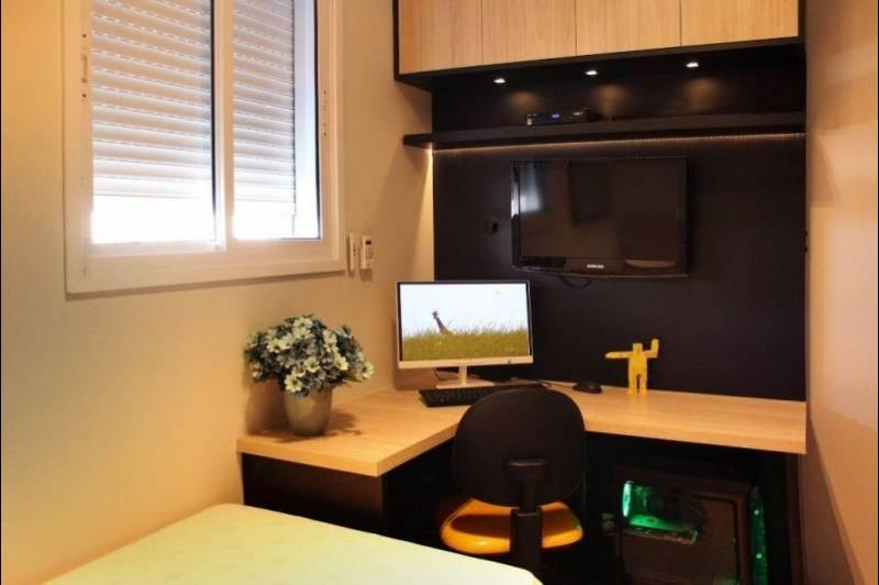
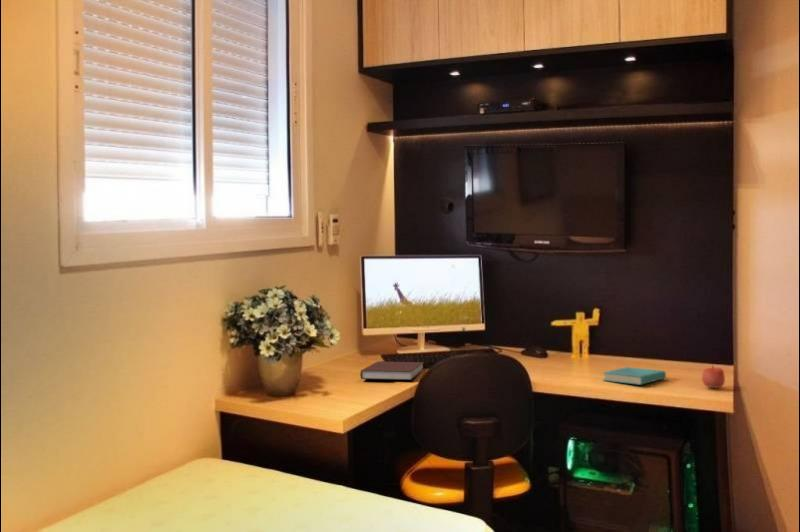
+ book (634, 375)
+ apple (713, 376)
+ notebook (393, 370)
